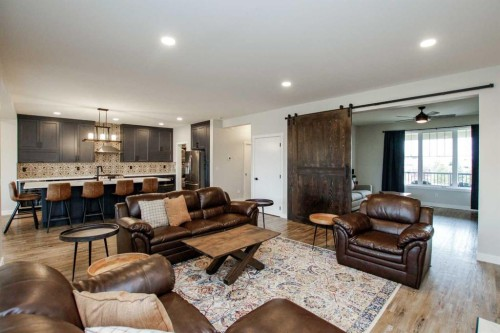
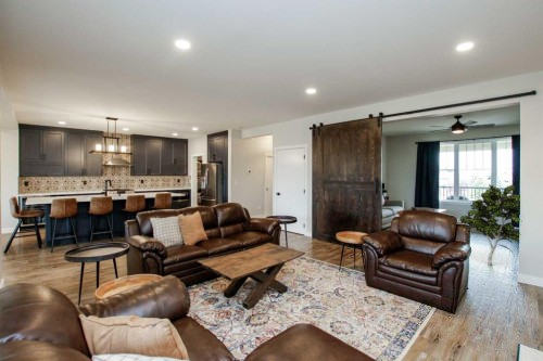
+ indoor plant (491, 223)
